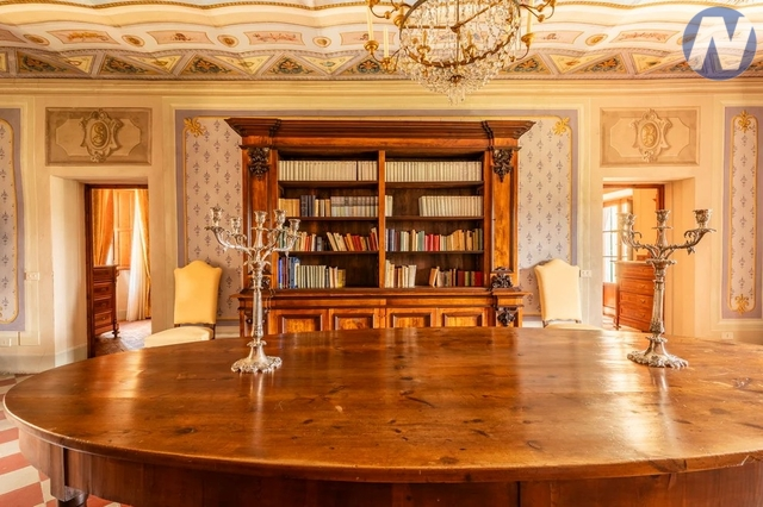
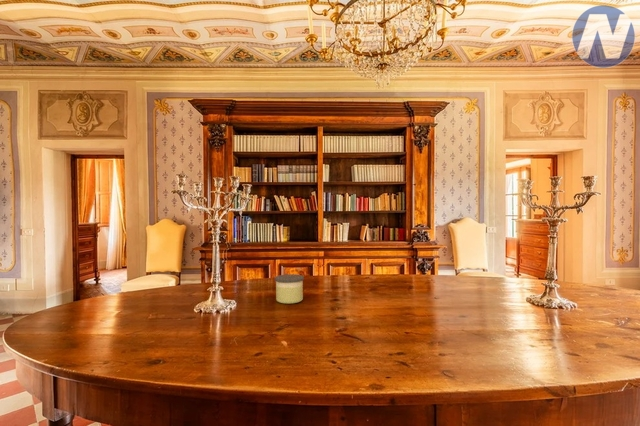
+ candle (289, 288)
